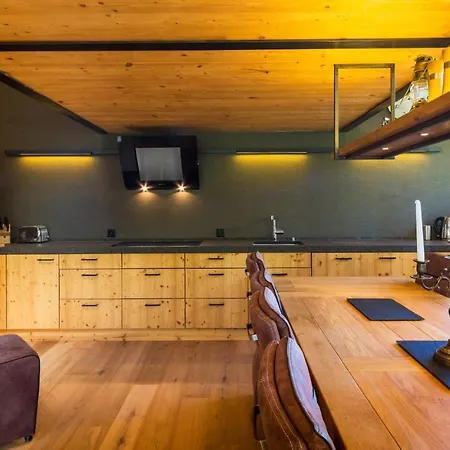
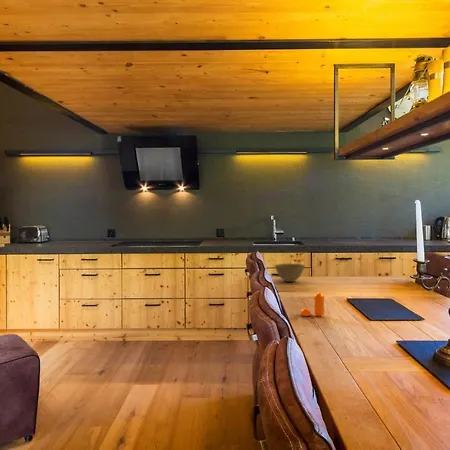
+ bowl (289, 273)
+ pepper shaker (314, 303)
